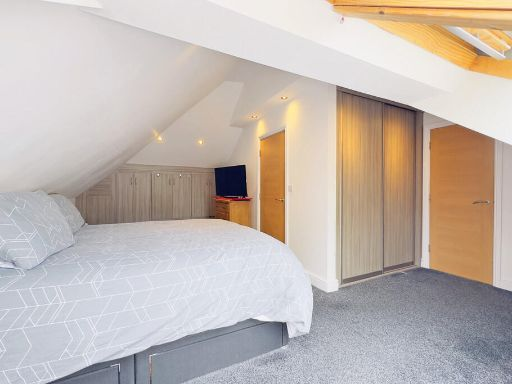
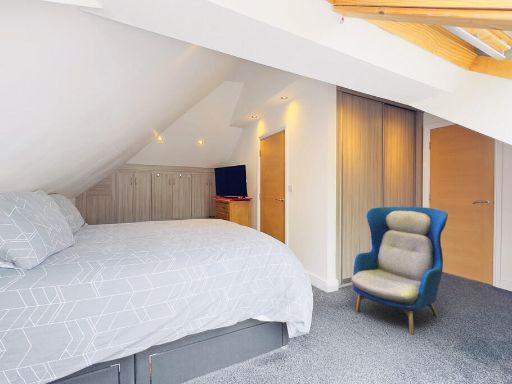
+ armchair (396, 261)
